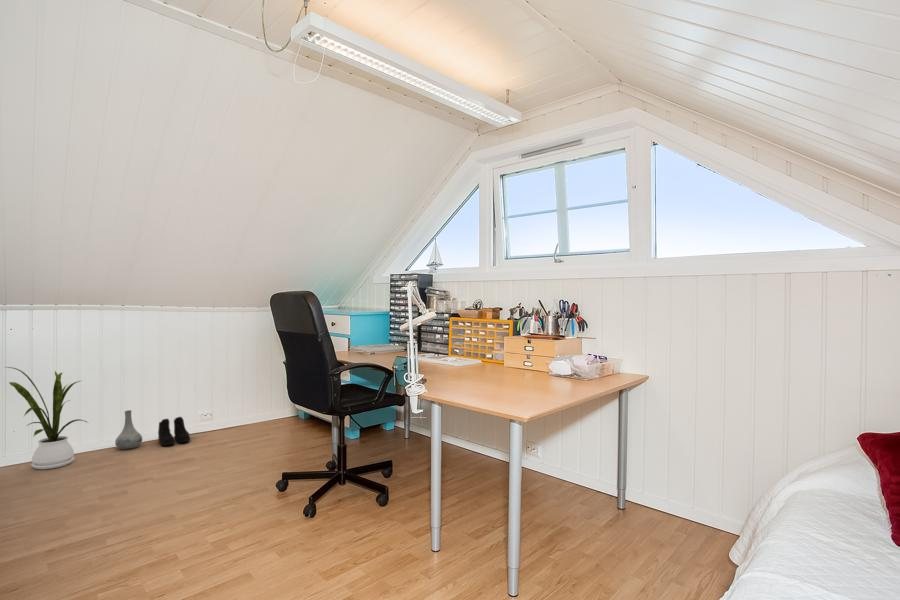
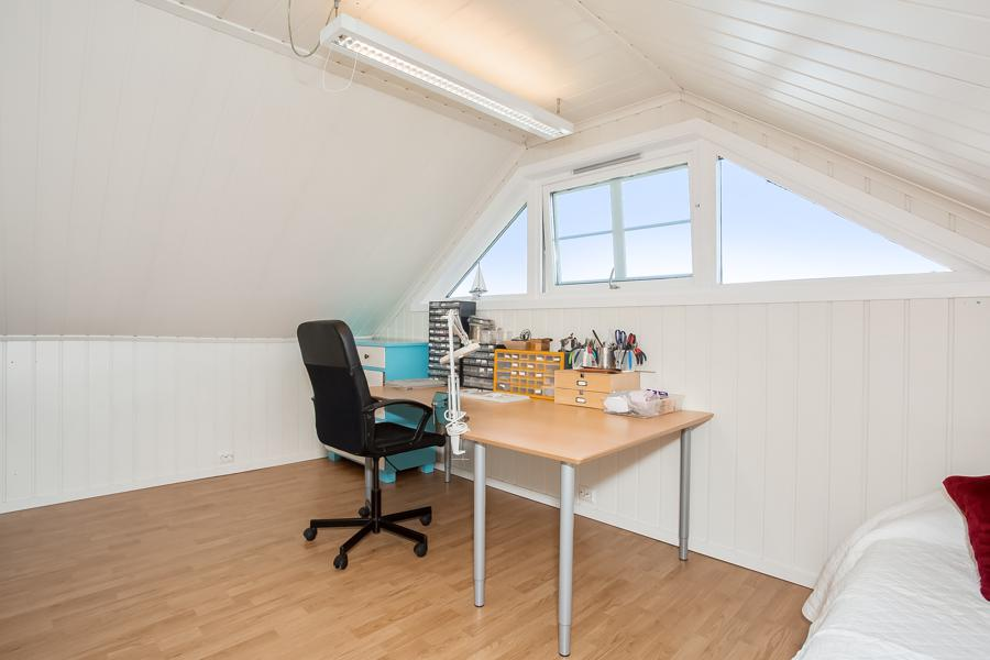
- boots (174, 430)
- house plant (48, 414)
- vase (129, 429)
